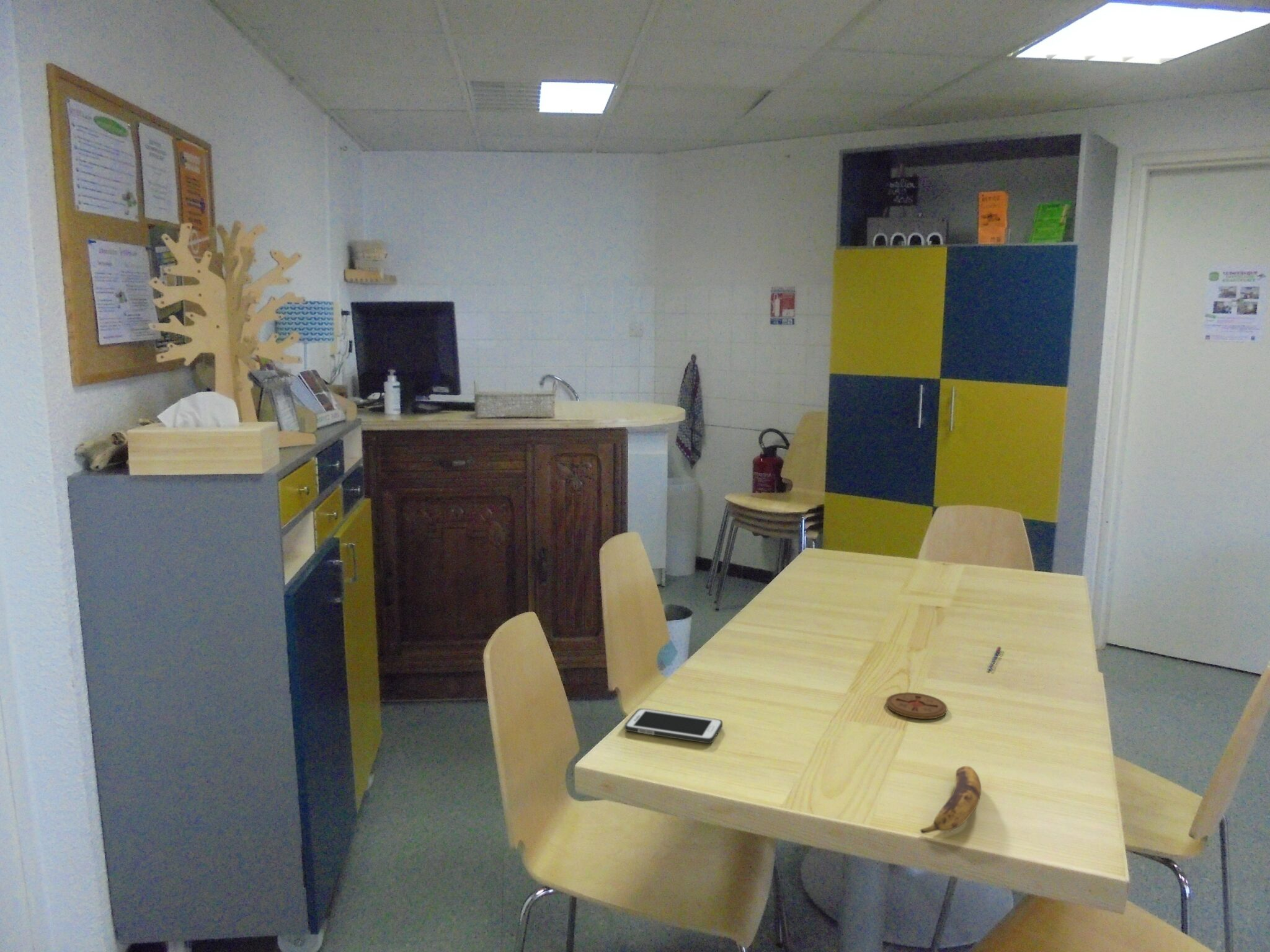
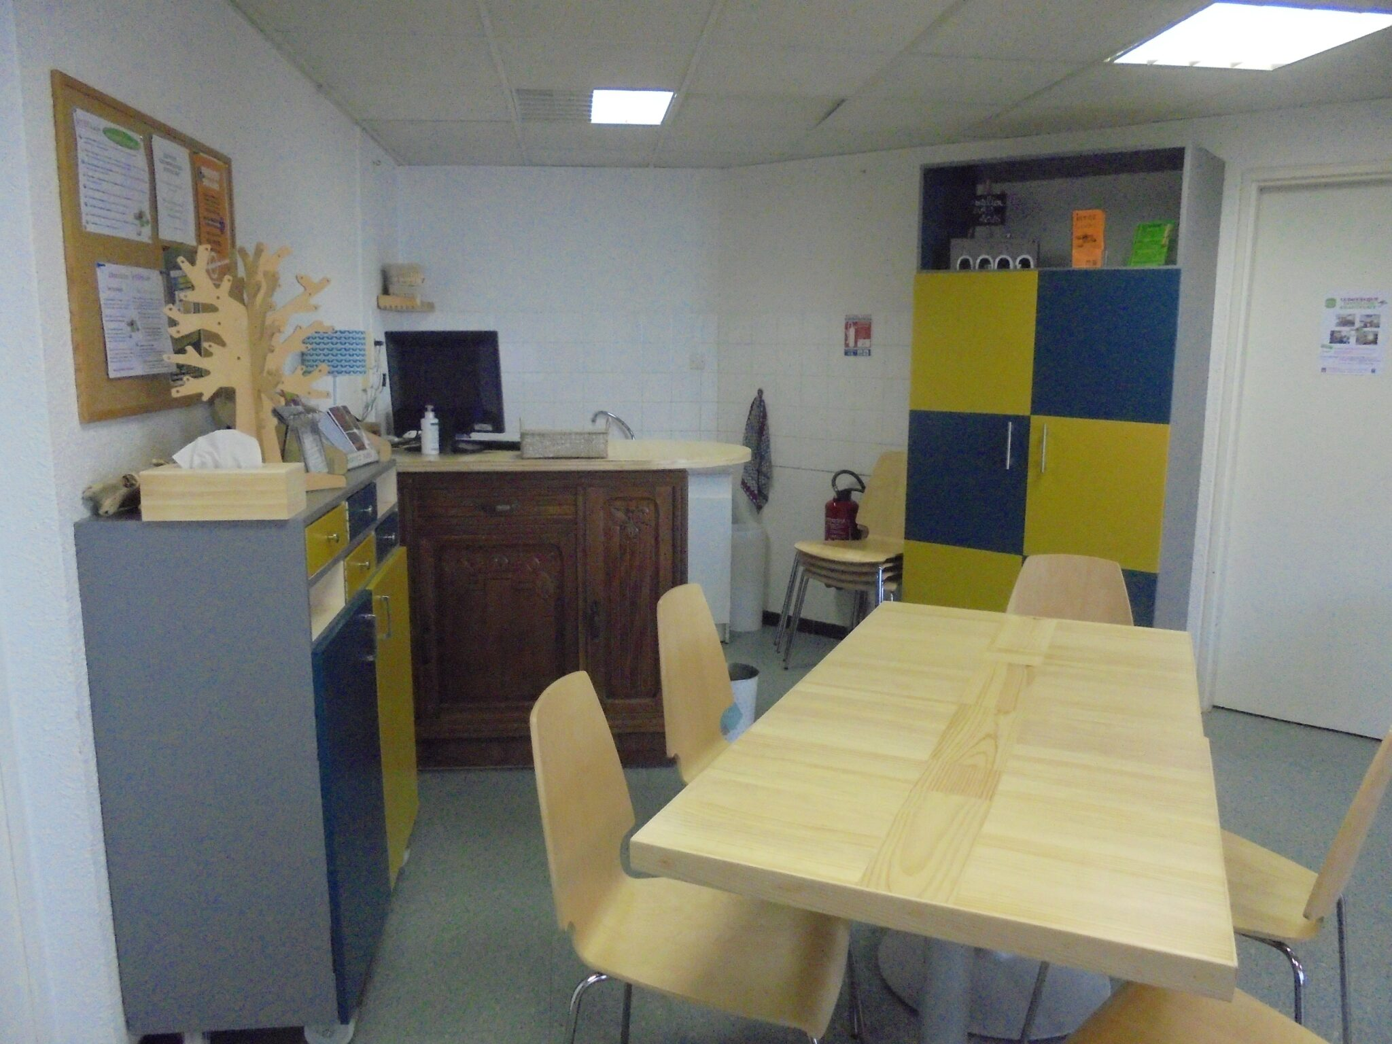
- coaster (916, 705)
- cell phone (673, 725)
- banana (959, 793)
- pen (994, 658)
